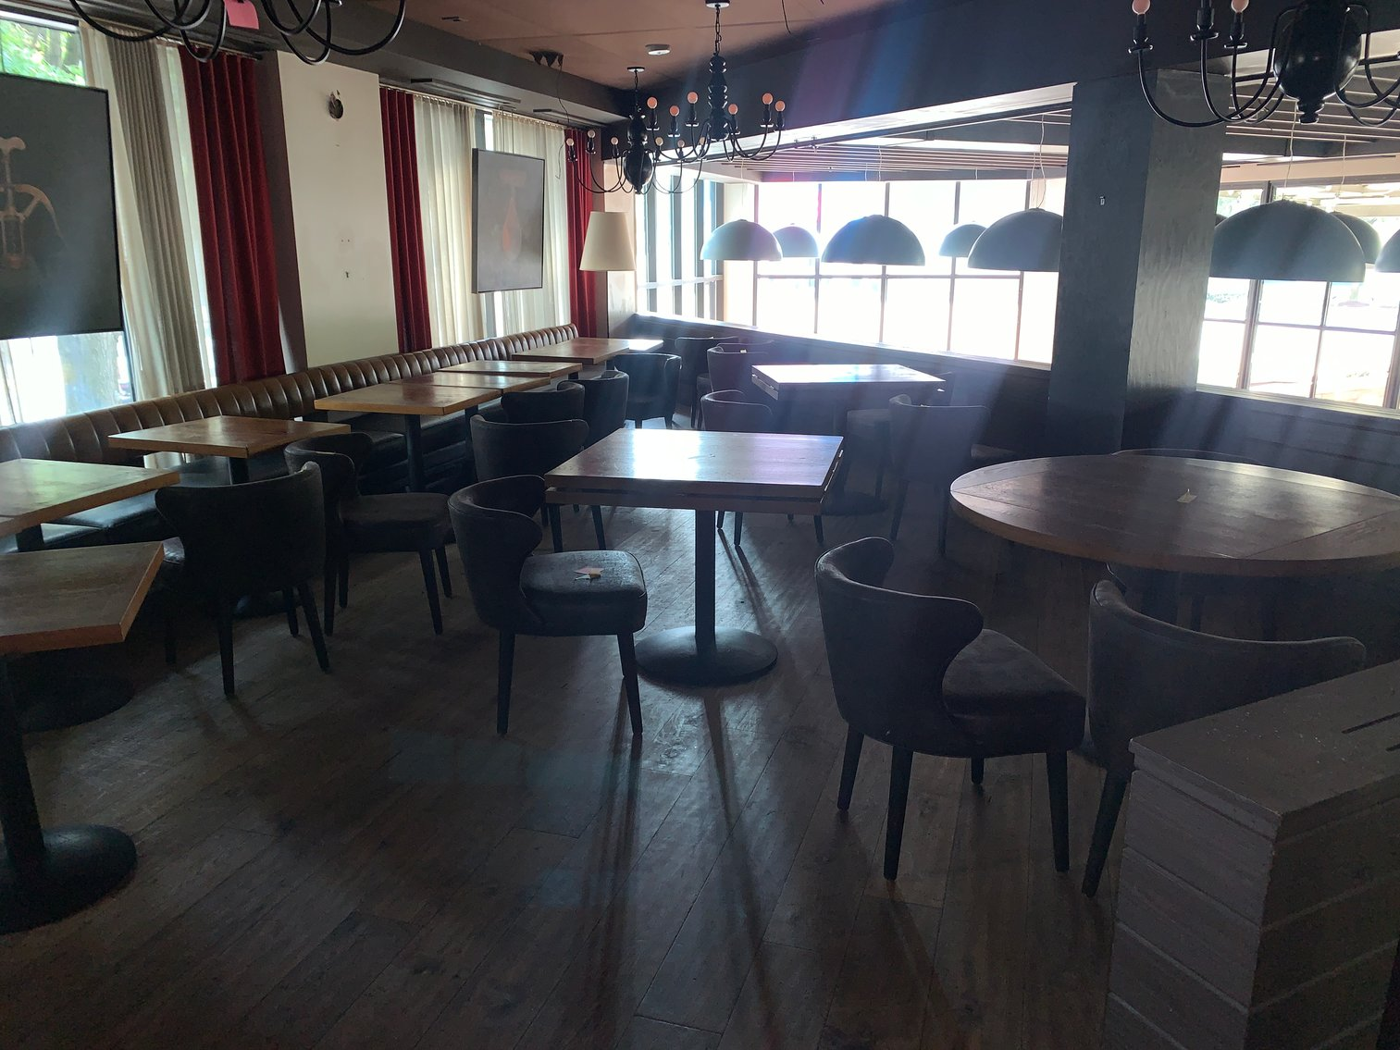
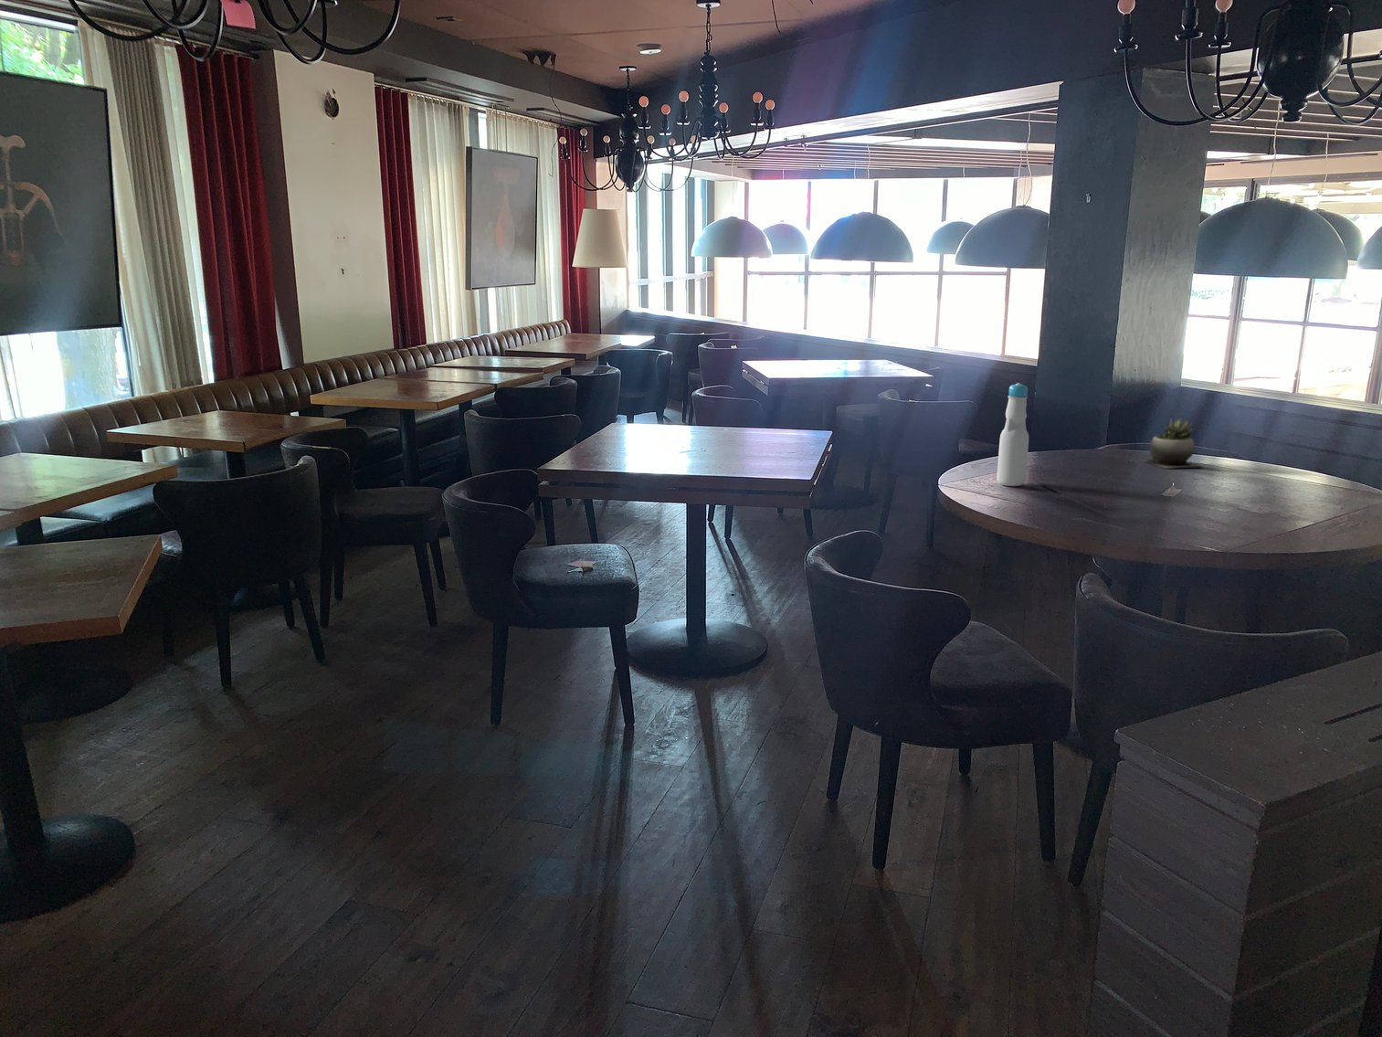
+ succulent plant (1174, 440)
+ bottle (1014, 434)
